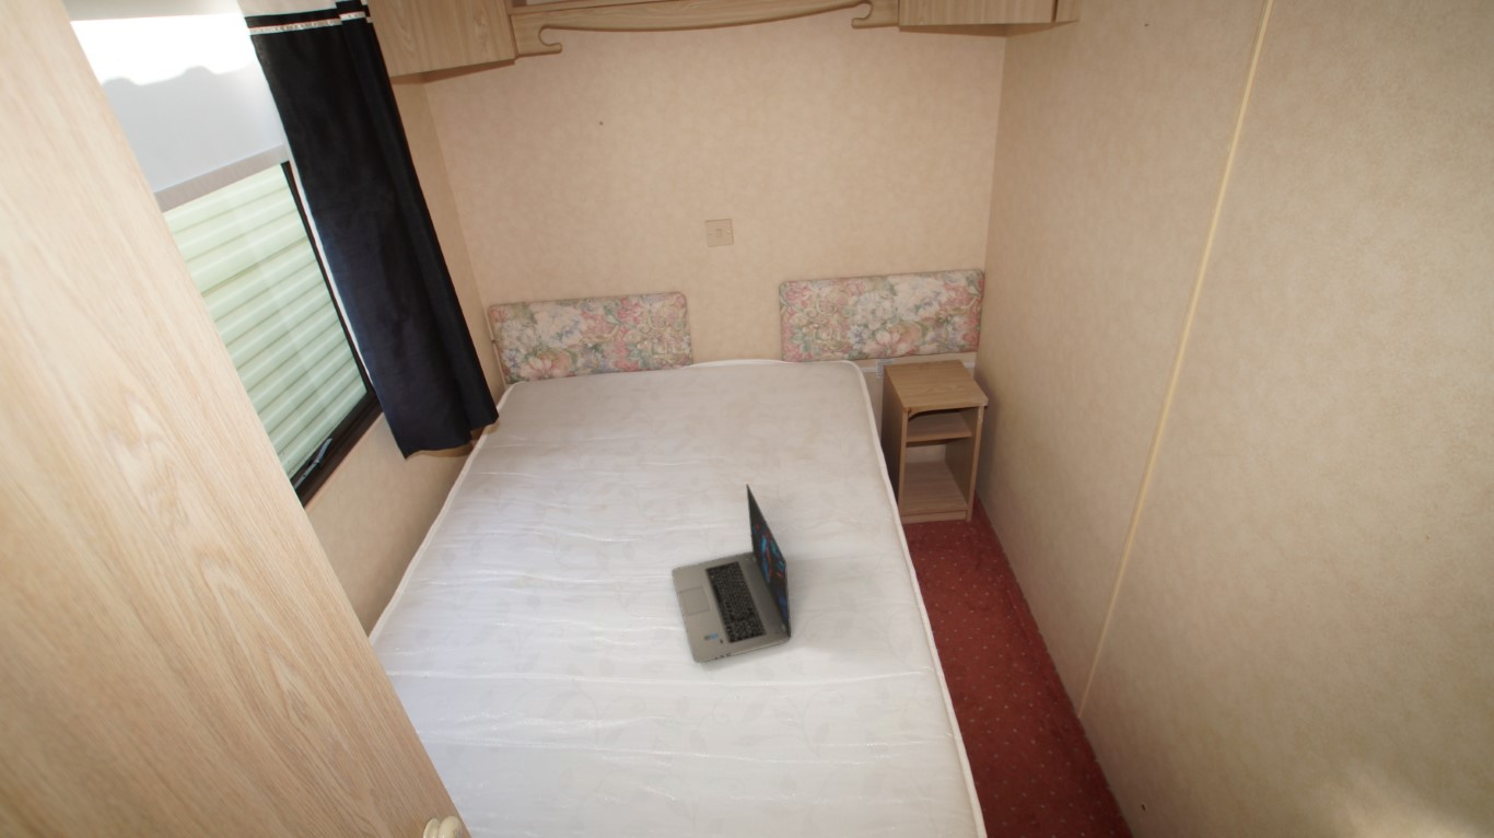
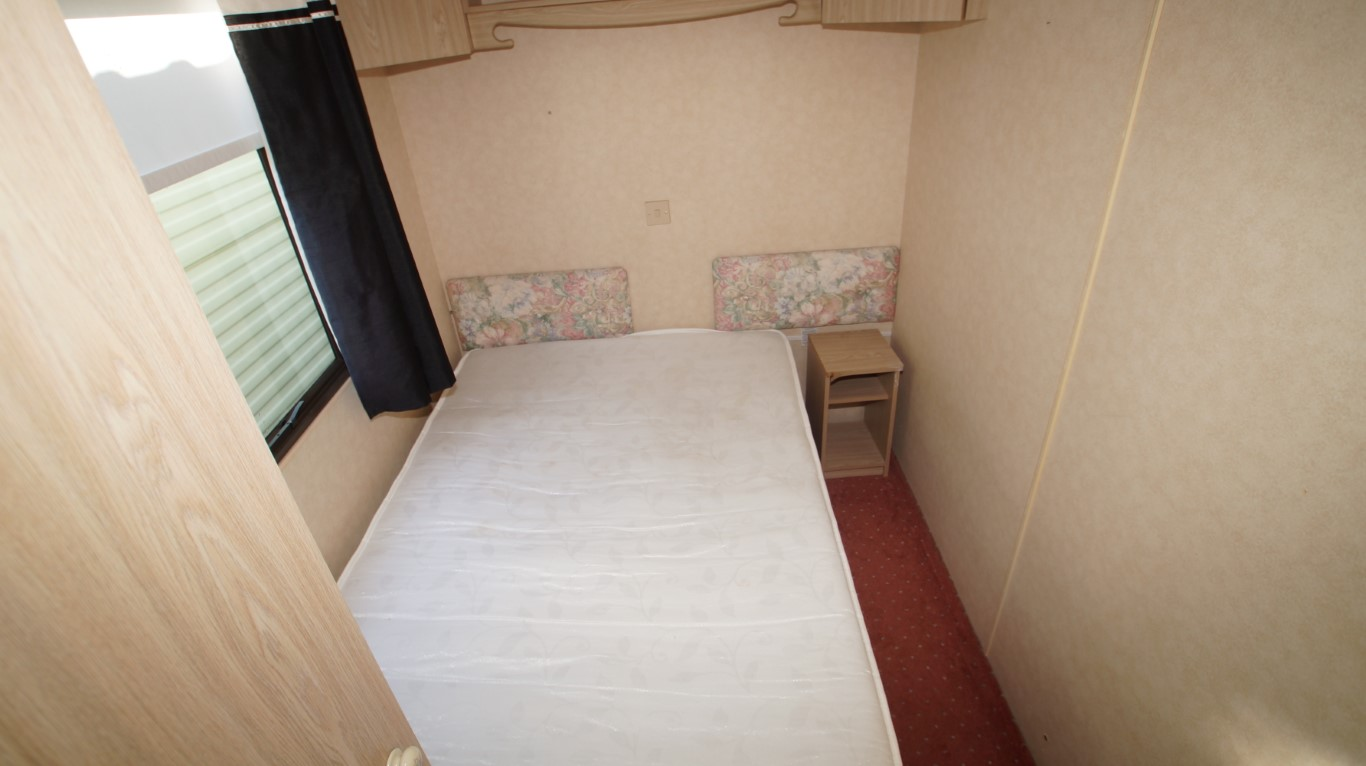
- laptop (723, 569)
